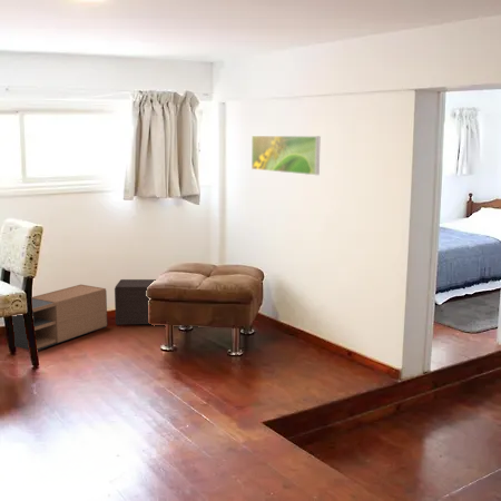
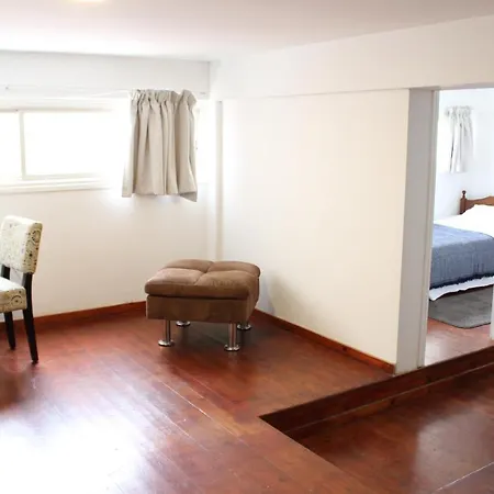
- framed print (283, 154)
- storage bench (115, 308)
